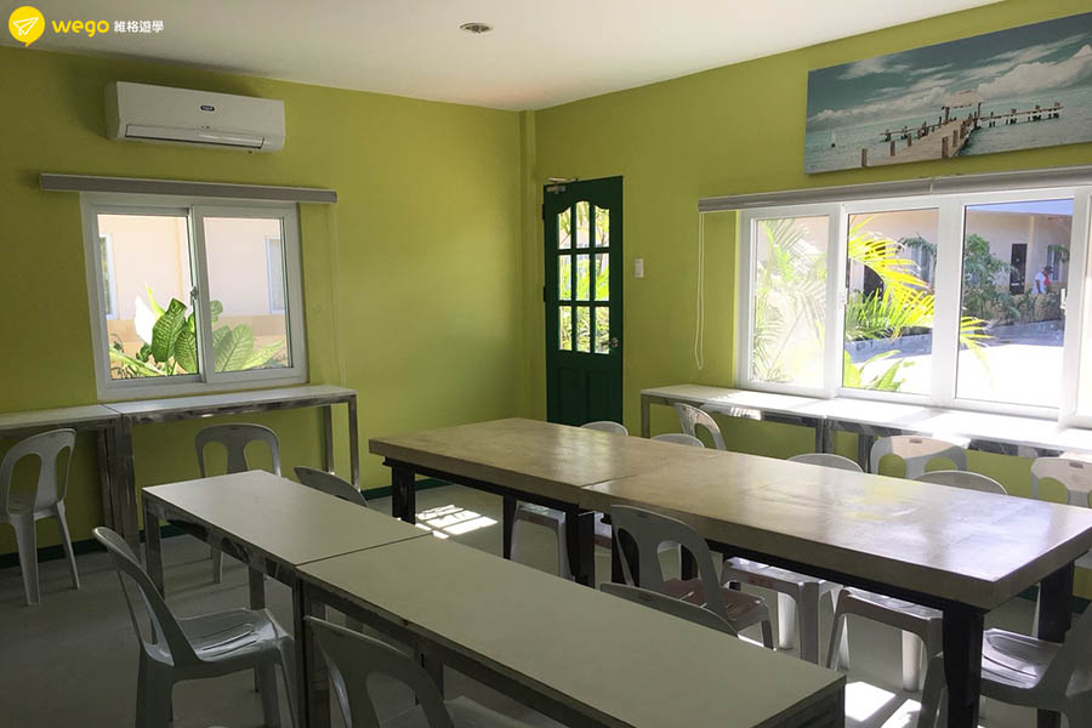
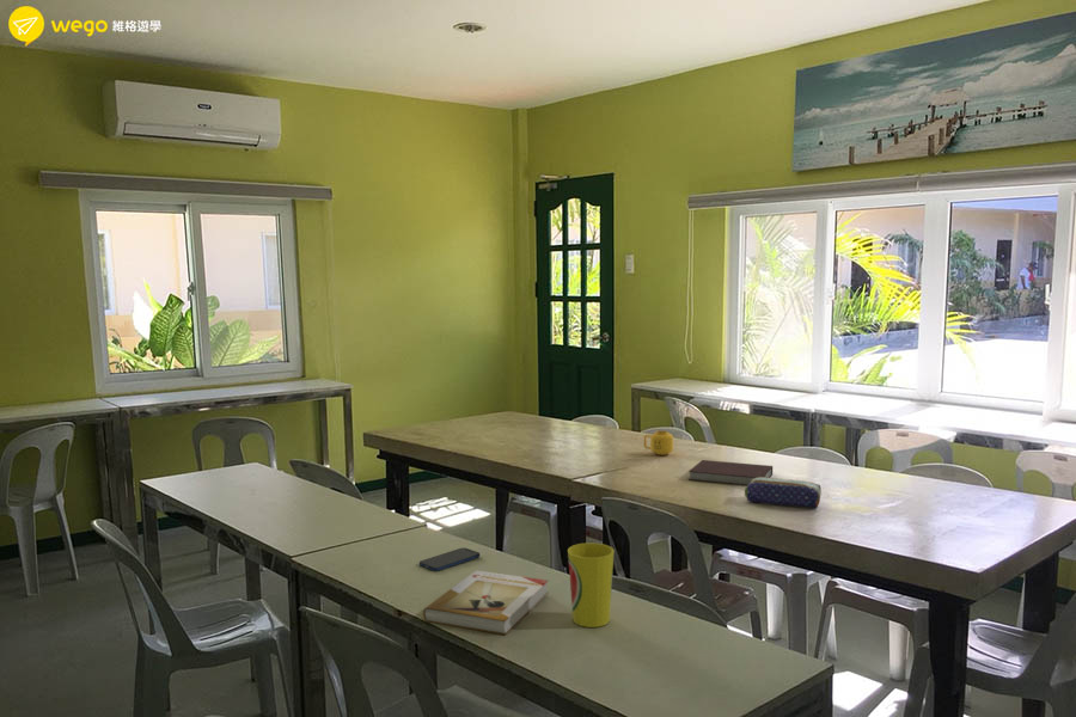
+ smartphone (450, 558)
+ mug (658, 442)
+ pencil case (782, 491)
+ book (488, 599)
+ notebook (730, 472)
+ cup (591, 584)
